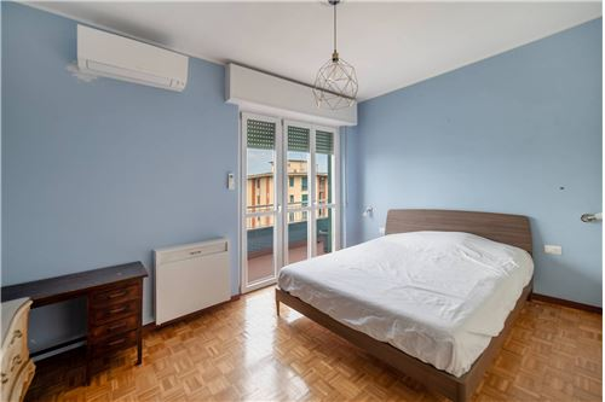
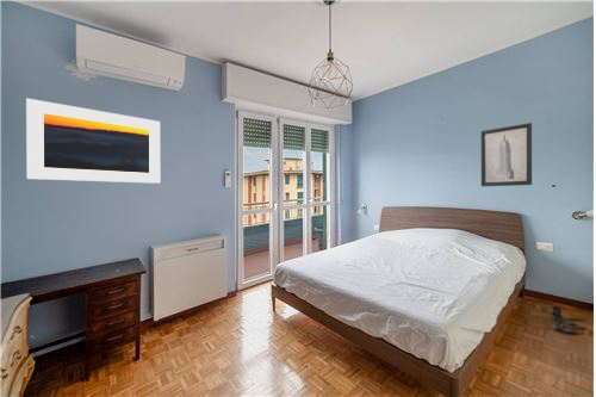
+ boots (563, 320)
+ wall art (504, 156)
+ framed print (101, 145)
